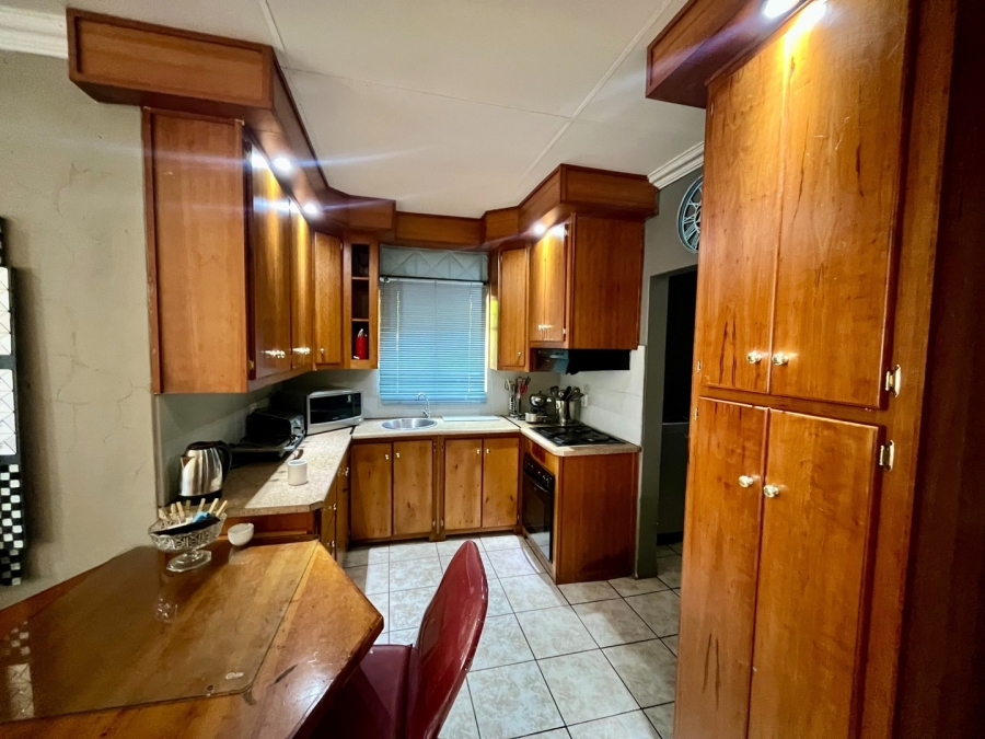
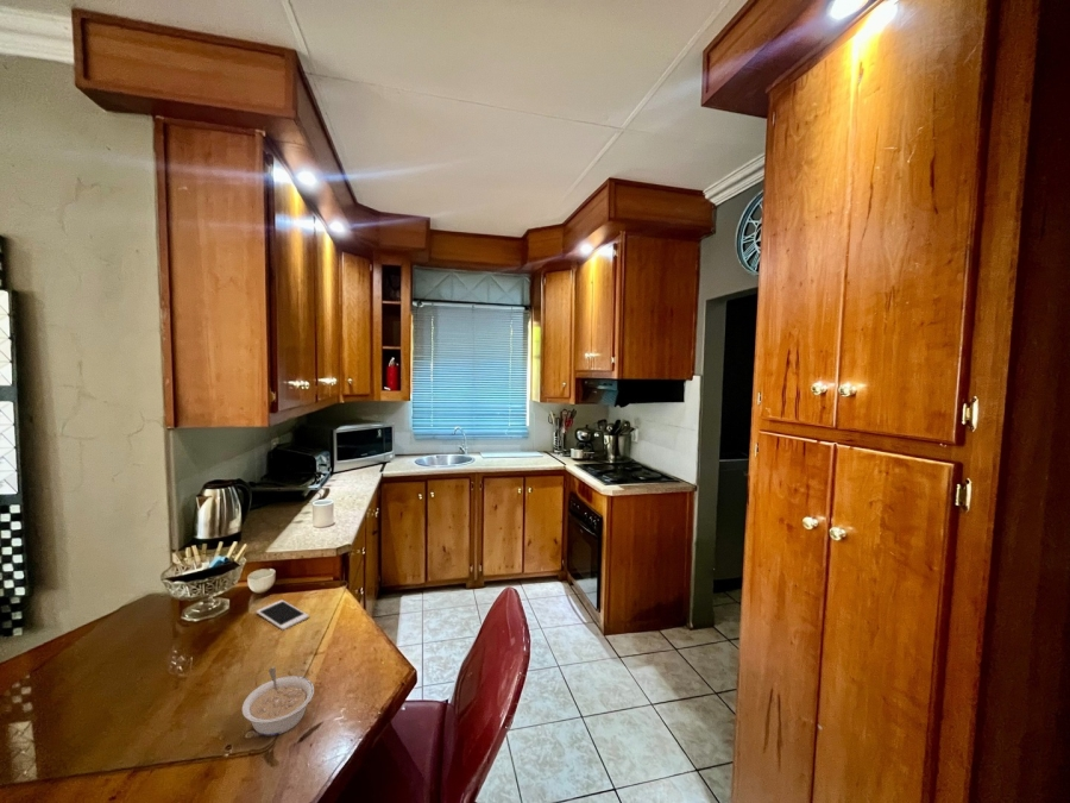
+ cell phone (282, 614)
+ legume (277, 704)
